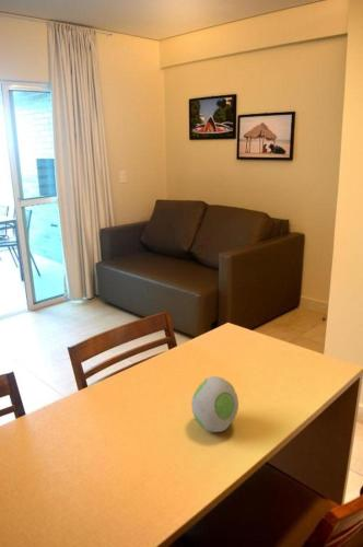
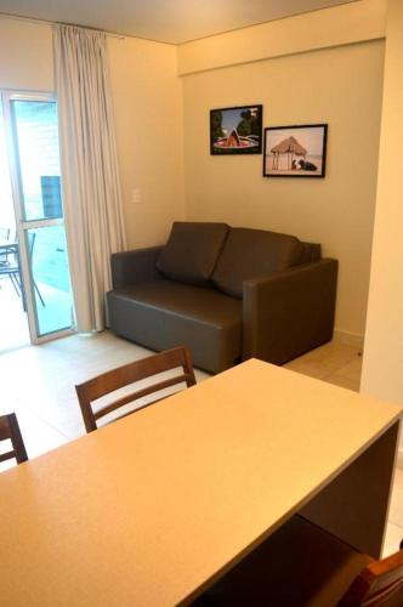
- decorative egg (214, 403)
